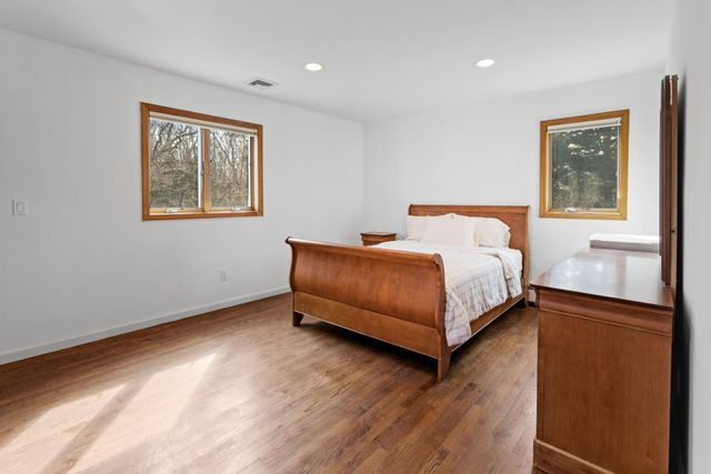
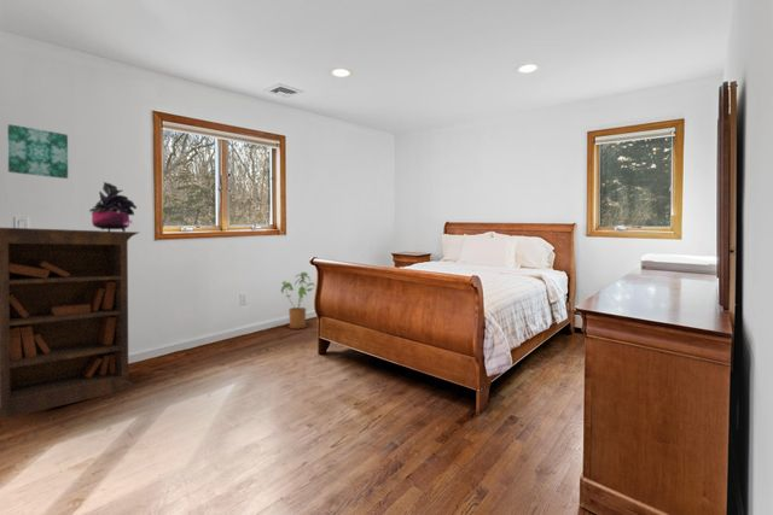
+ potted plant (112, 207)
+ wall art (39, 152)
+ bookcase (64, 314)
+ house plant (300, 300)
